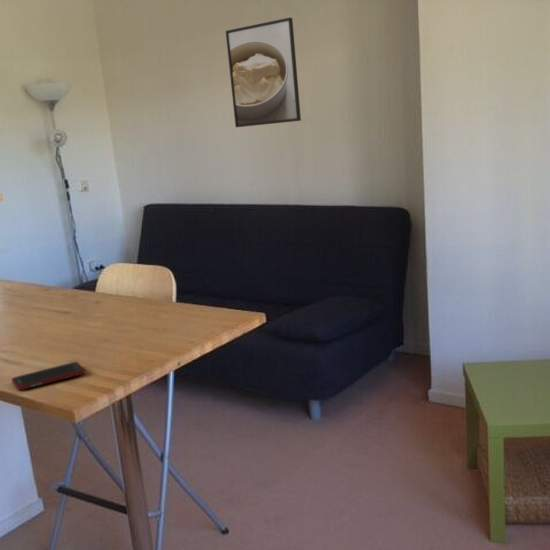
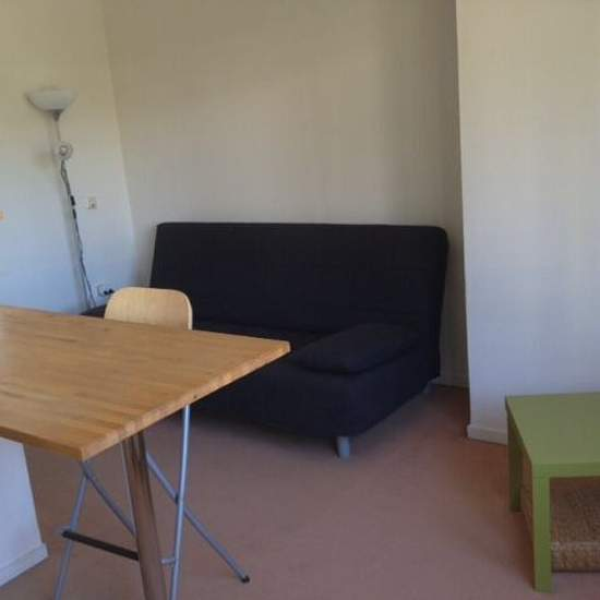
- cell phone (48, 375)
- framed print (262, 75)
